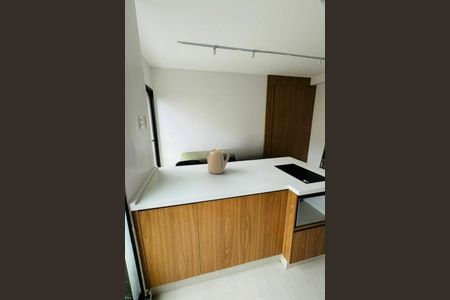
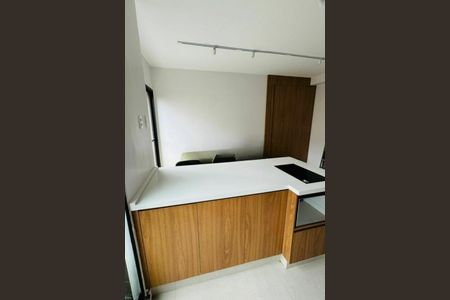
- kettle (217, 160)
